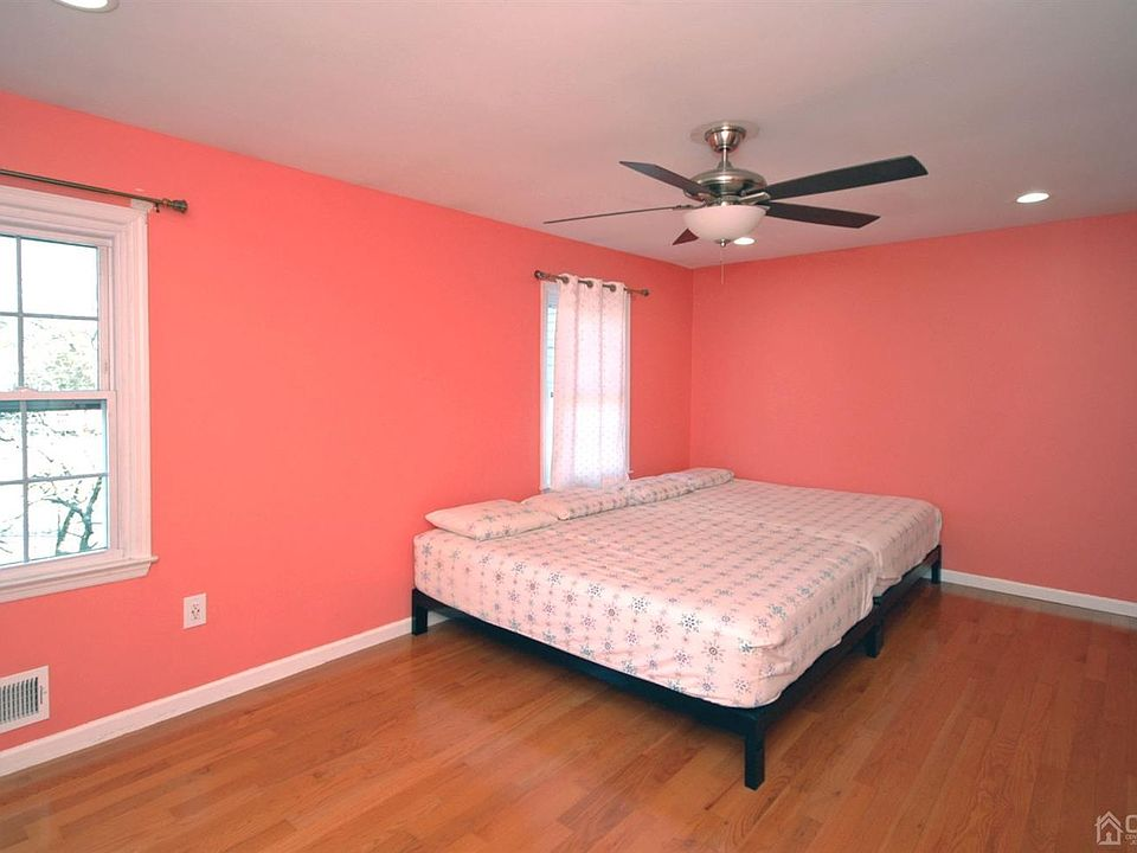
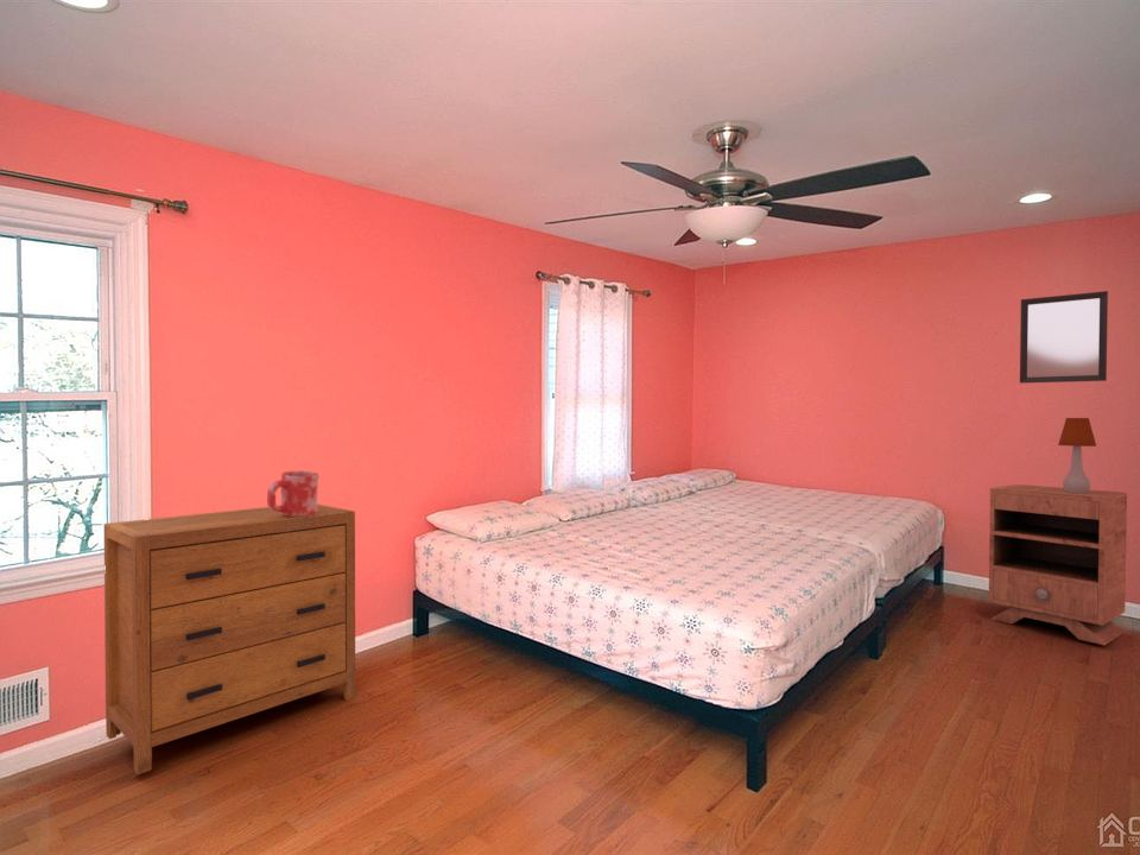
+ home mirror (1062, 338)
+ table lamp (1076, 454)
+ nightstand (1054, 558)
+ vase (291, 494)
+ dresser (239, 616)
